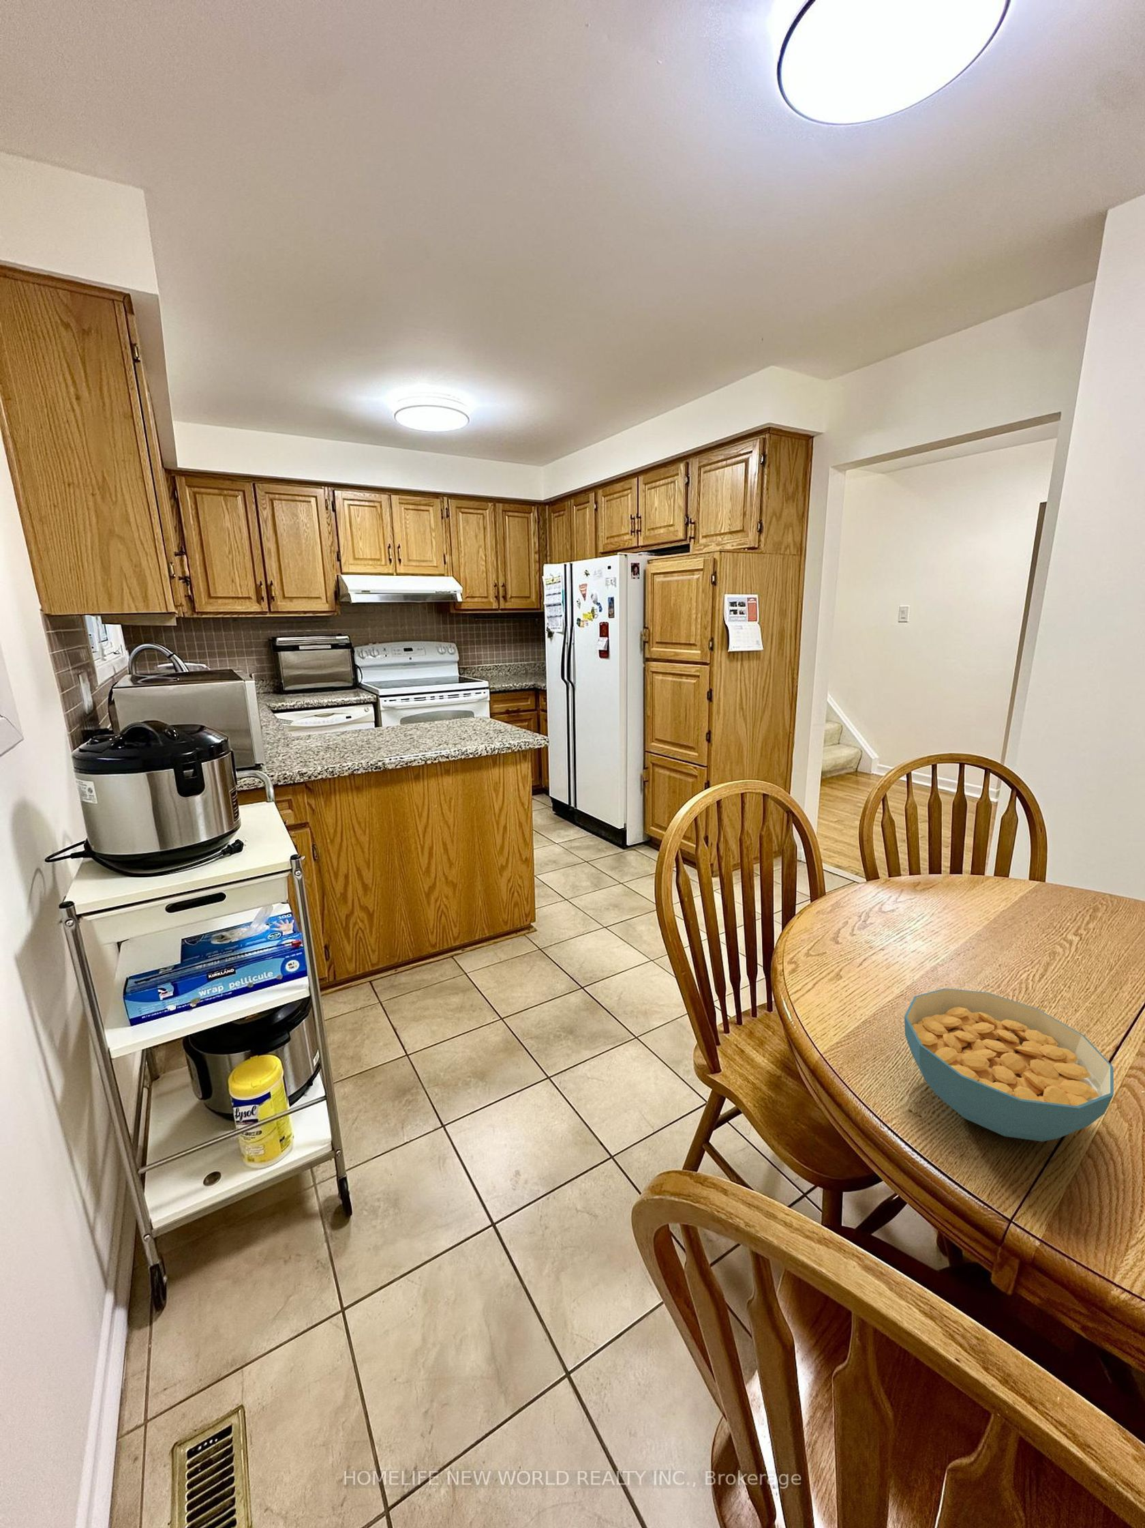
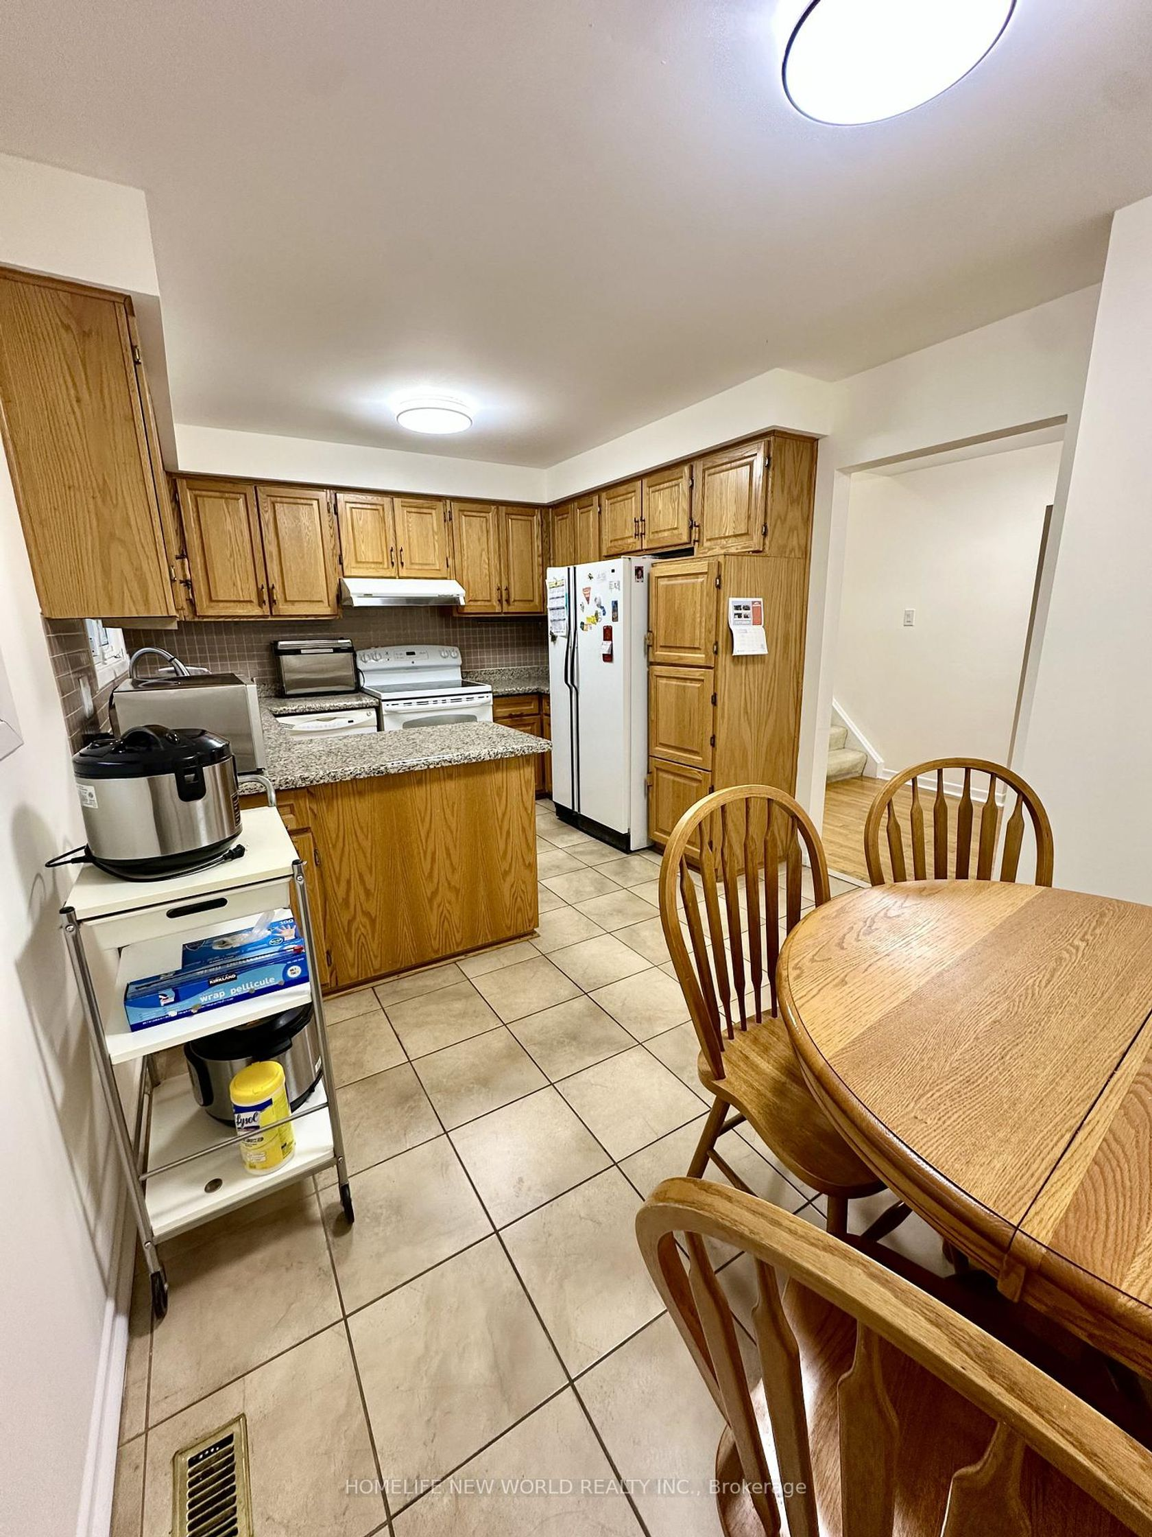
- cereal bowl (996, 1076)
